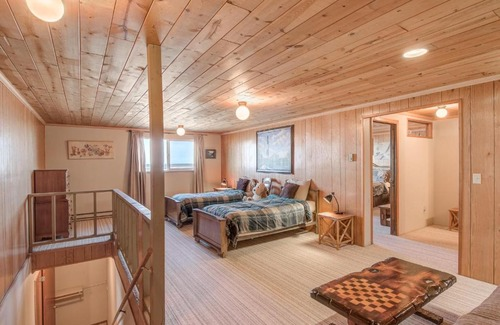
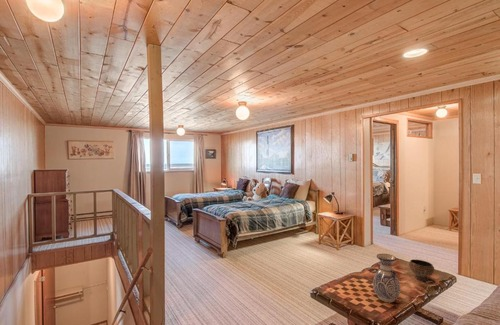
+ vase (386, 277)
+ bowl (421, 270)
